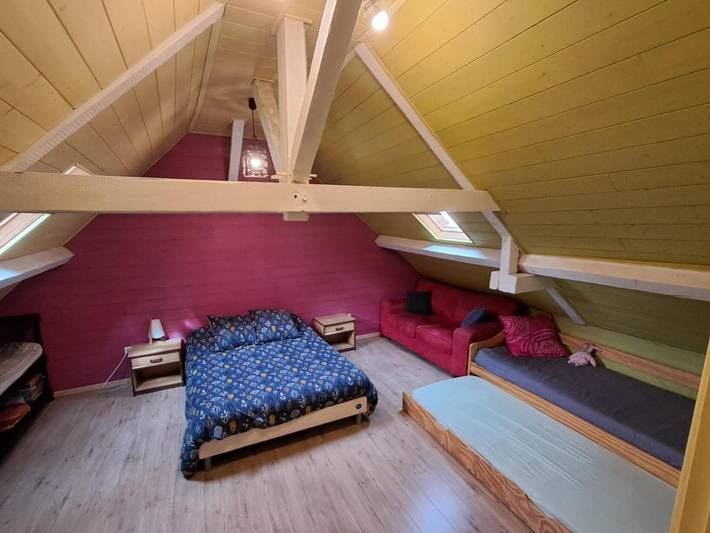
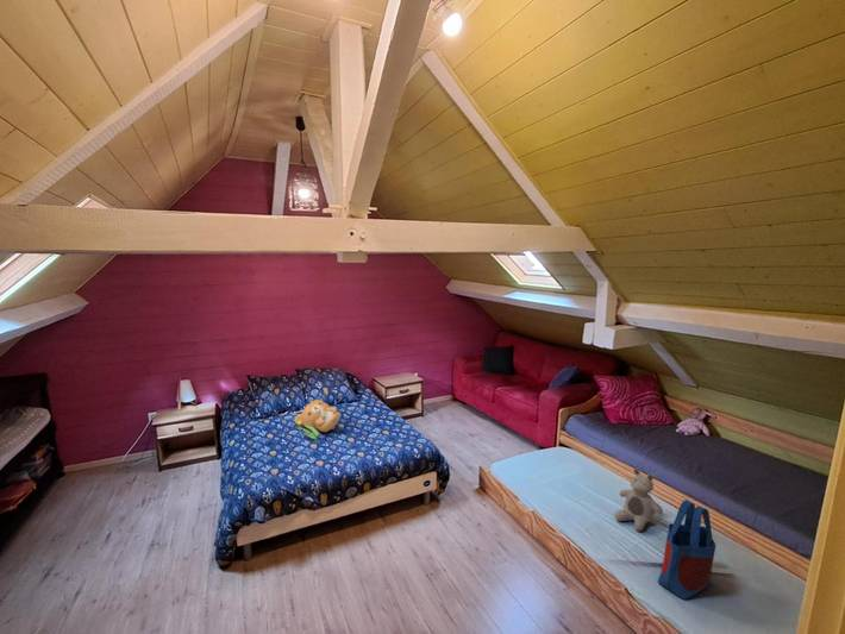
+ teddy bear (637, 497)
+ tote bag (689, 544)
+ teddy bear (315, 418)
